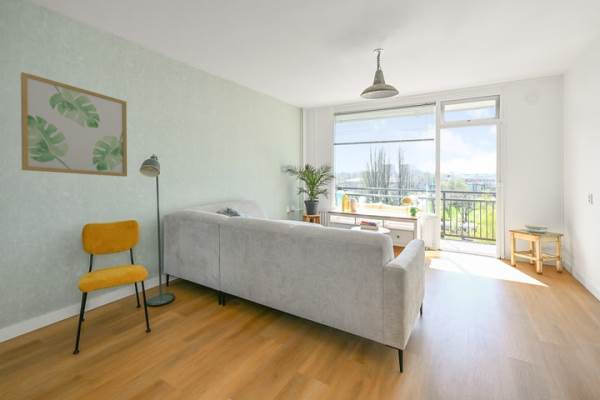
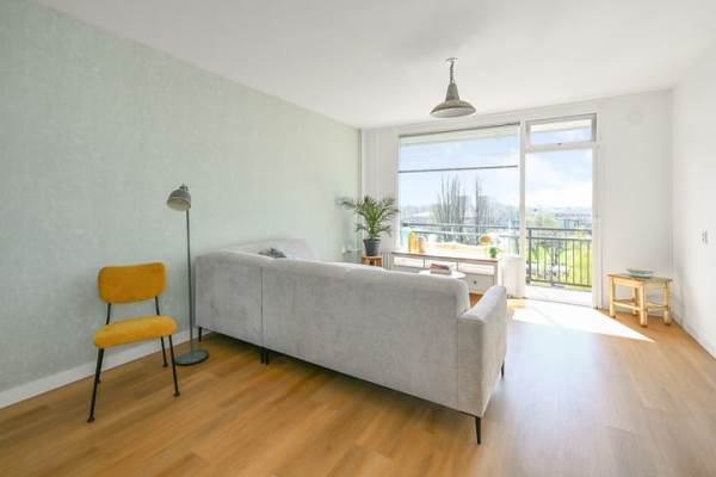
- wall art (80, 131)
